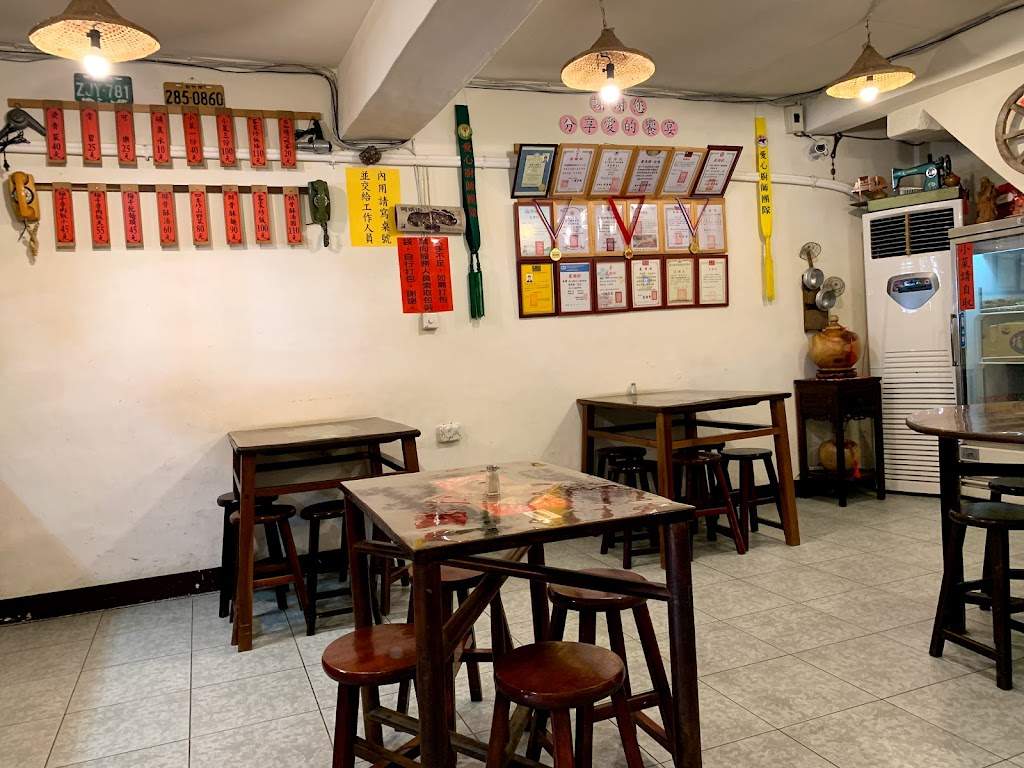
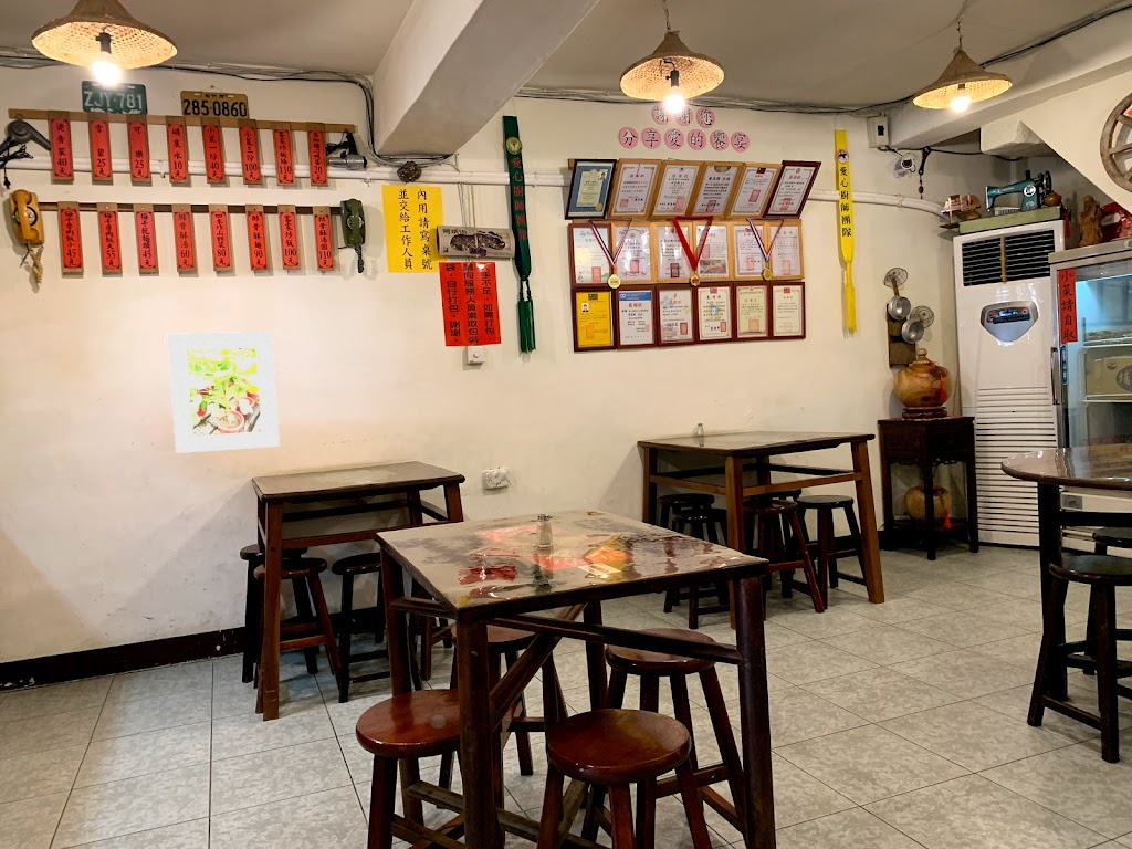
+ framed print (224, 390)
